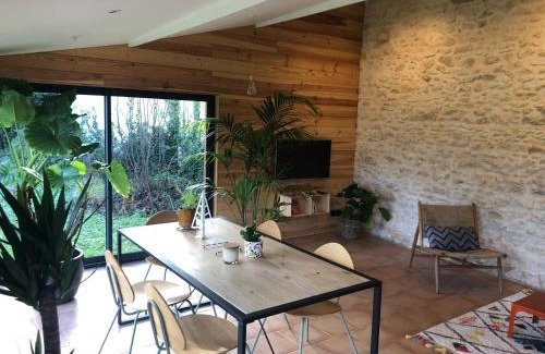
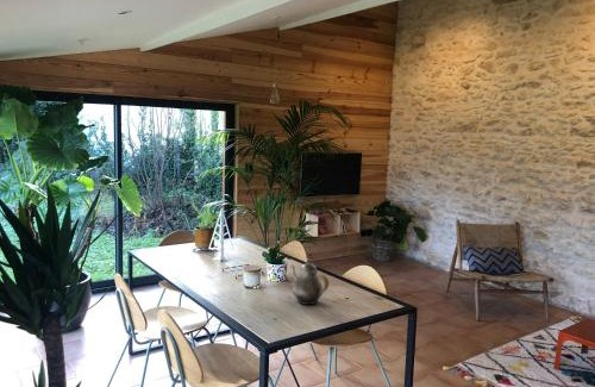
+ teapot (308, 279)
